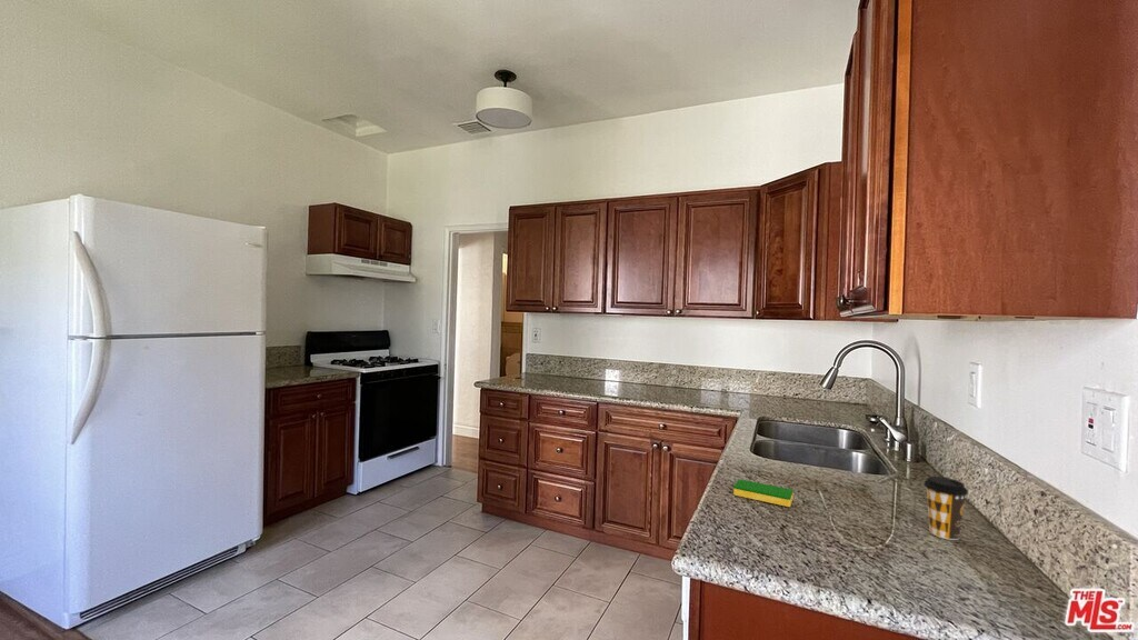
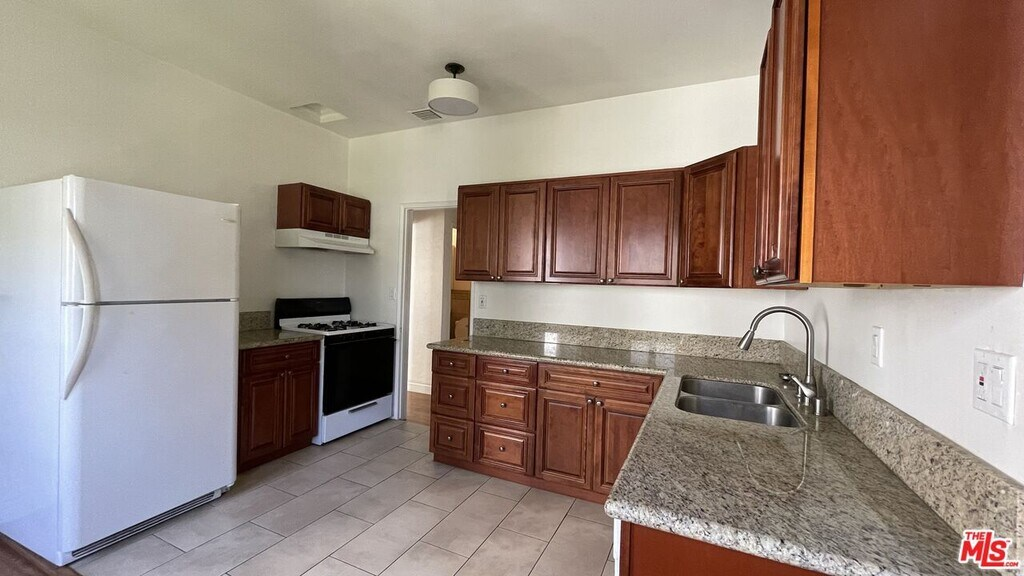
- coffee cup (945, 508)
- dish sponge (762, 492)
